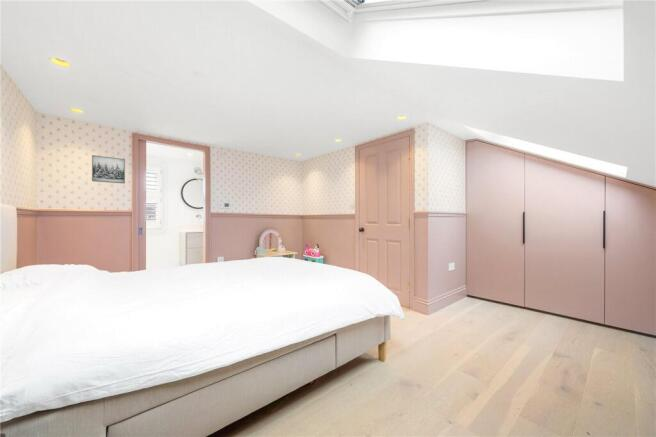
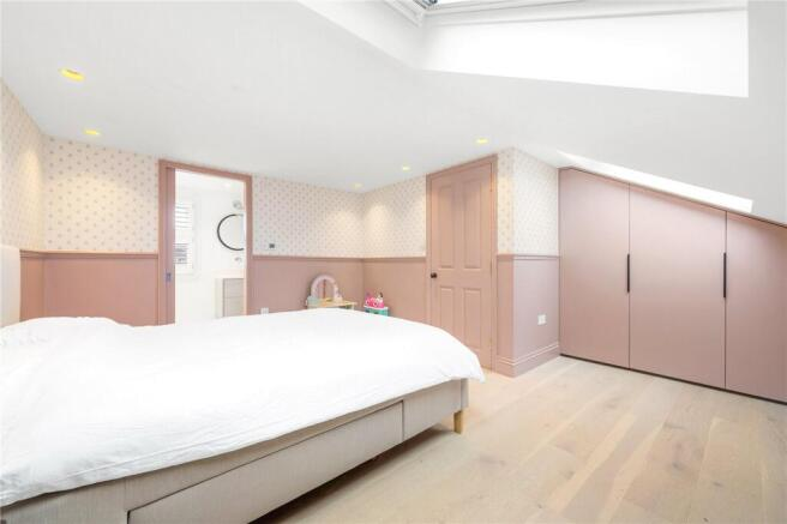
- wall art (108, 169)
